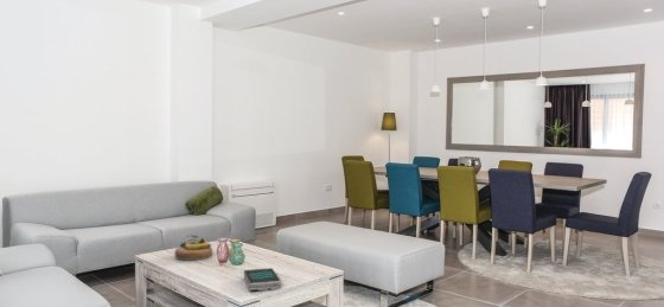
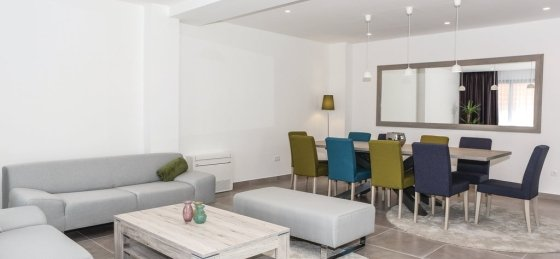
- book (261, 279)
- decorative bowl (193, 245)
